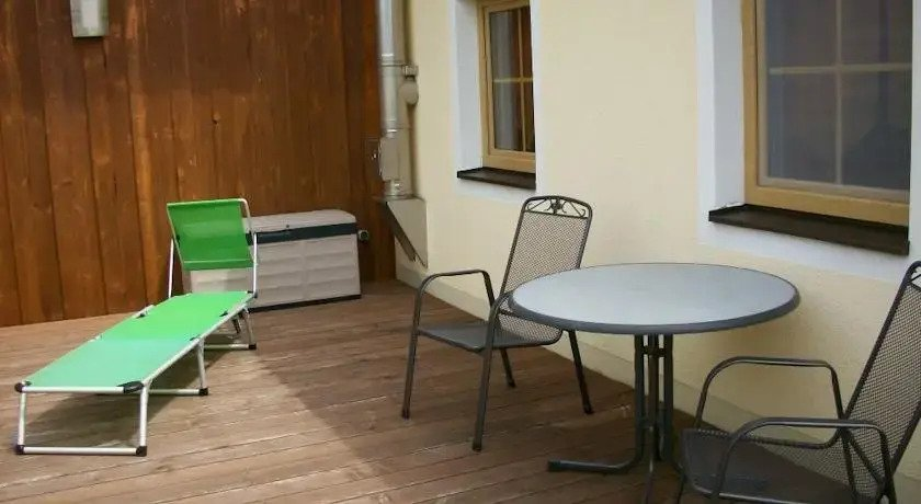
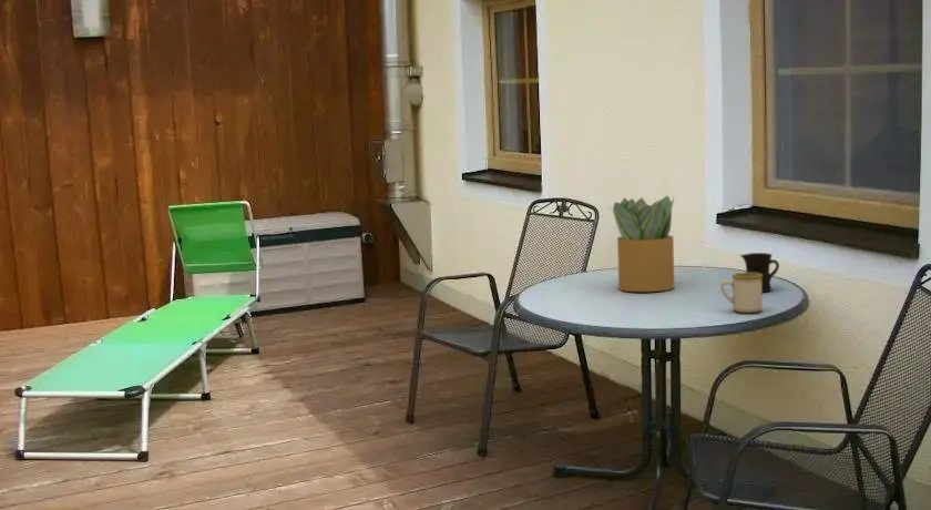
+ mug (759, 272)
+ mug (741, 293)
+ potted plant (641, 243)
